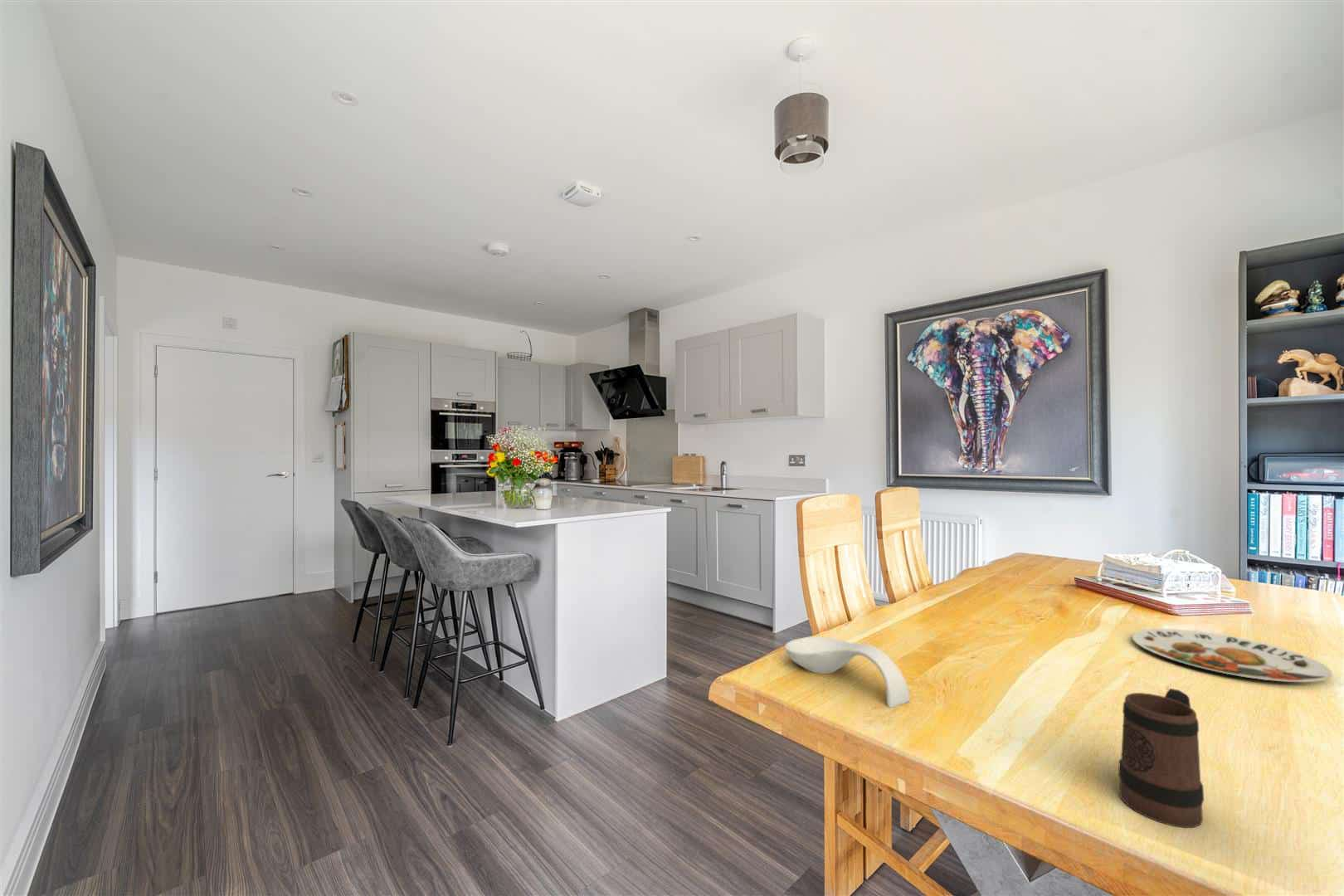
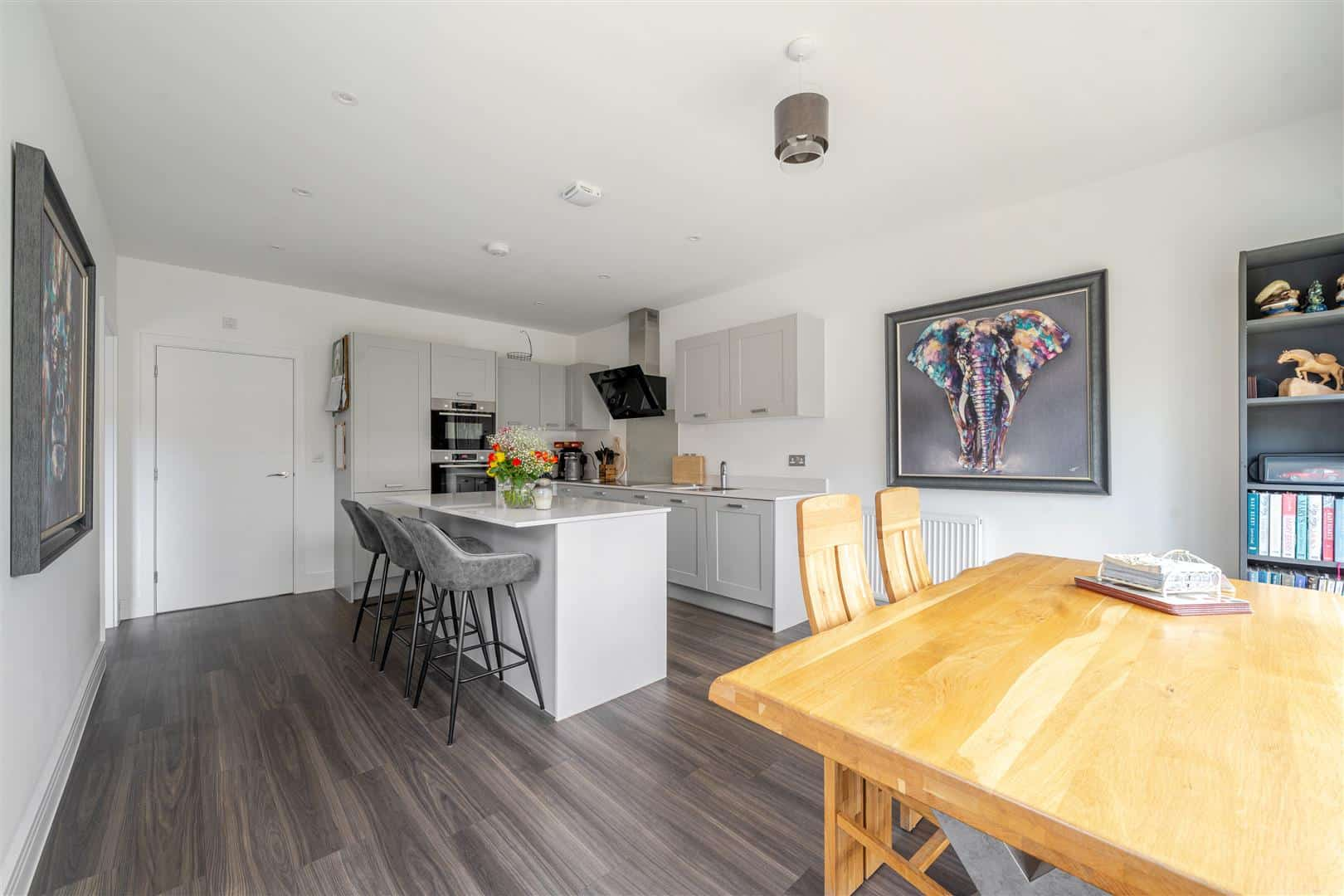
- mug (1166, 751)
- spoon rest (843, 658)
- plate (1223, 654)
